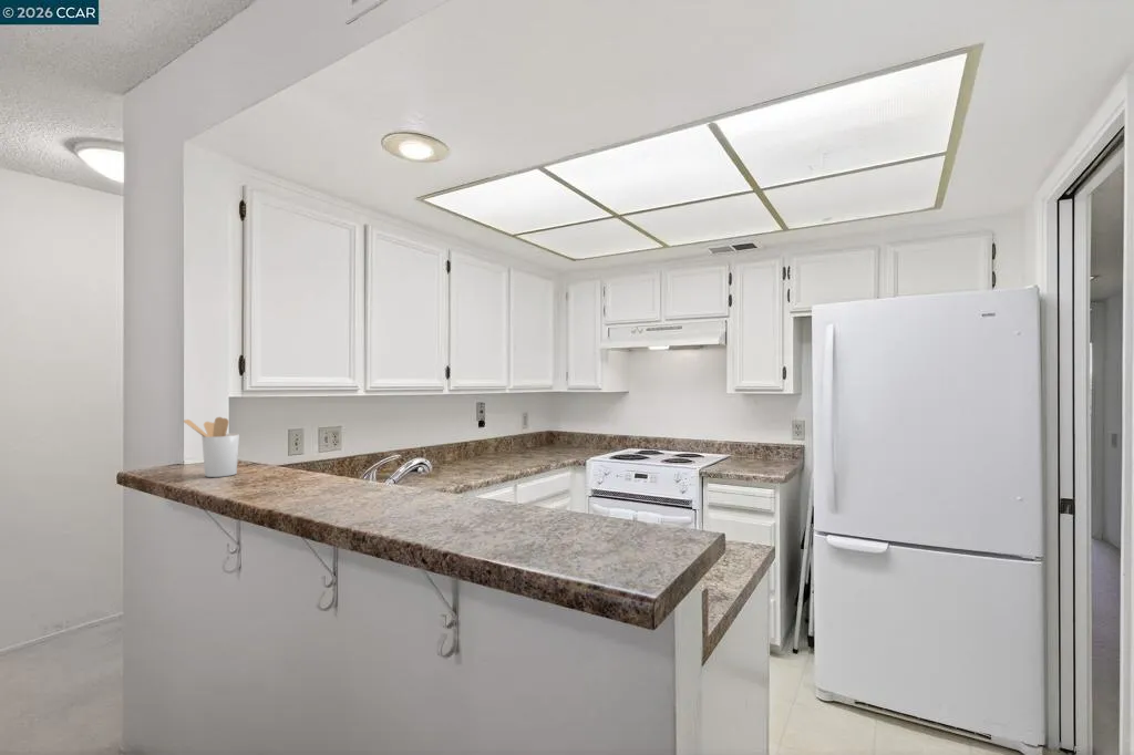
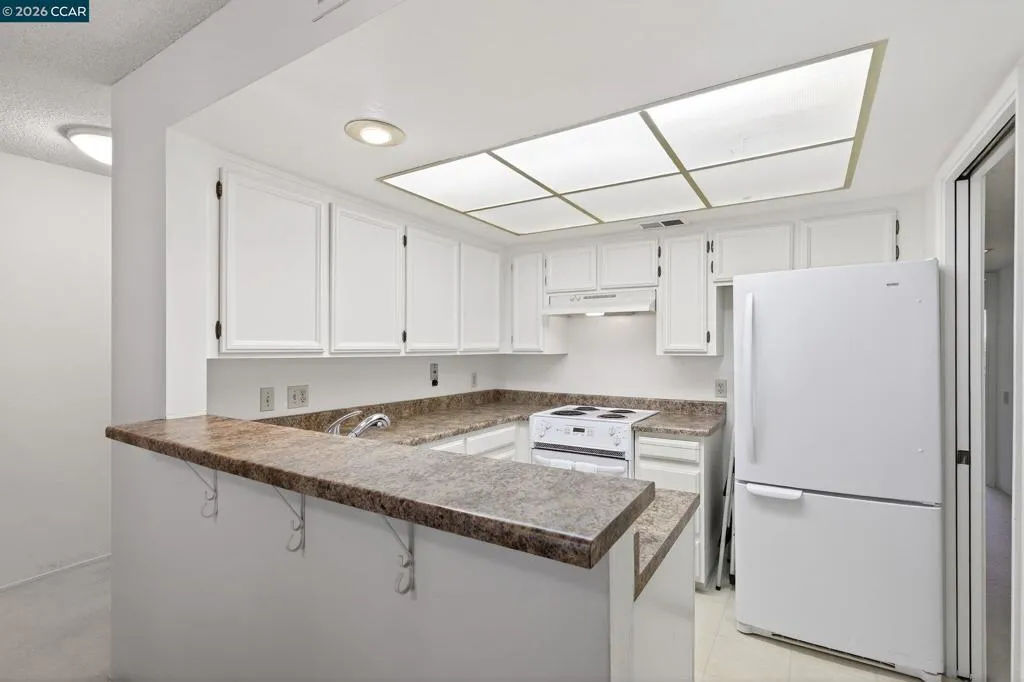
- utensil holder (210, 445)
